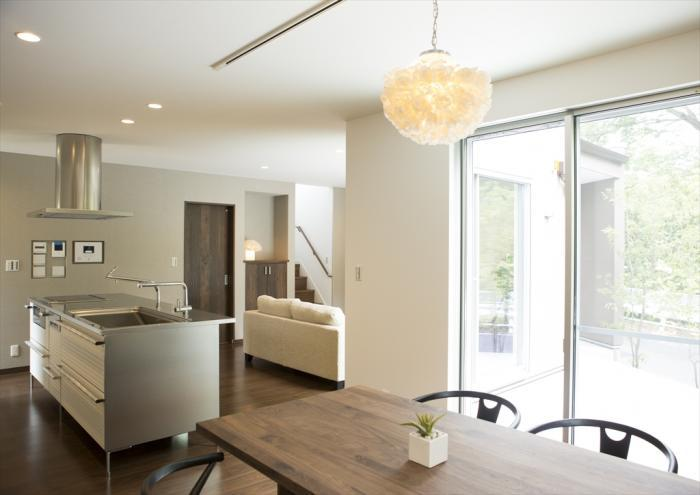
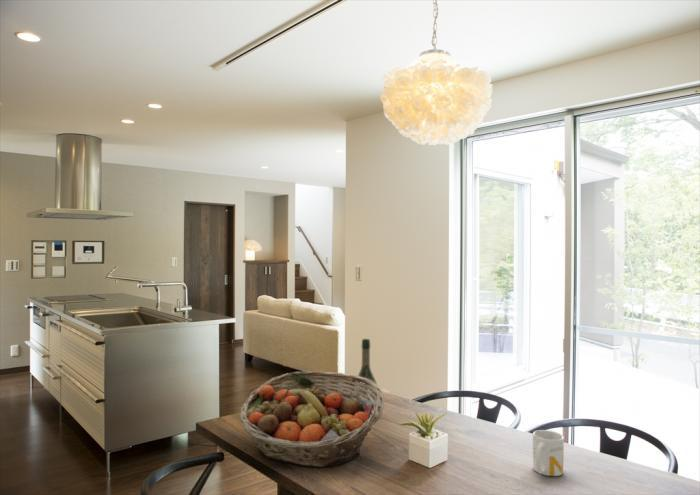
+ fruit basket (311, 415)
+ wine bottle (365, 376)
+ mug (548, 454)
